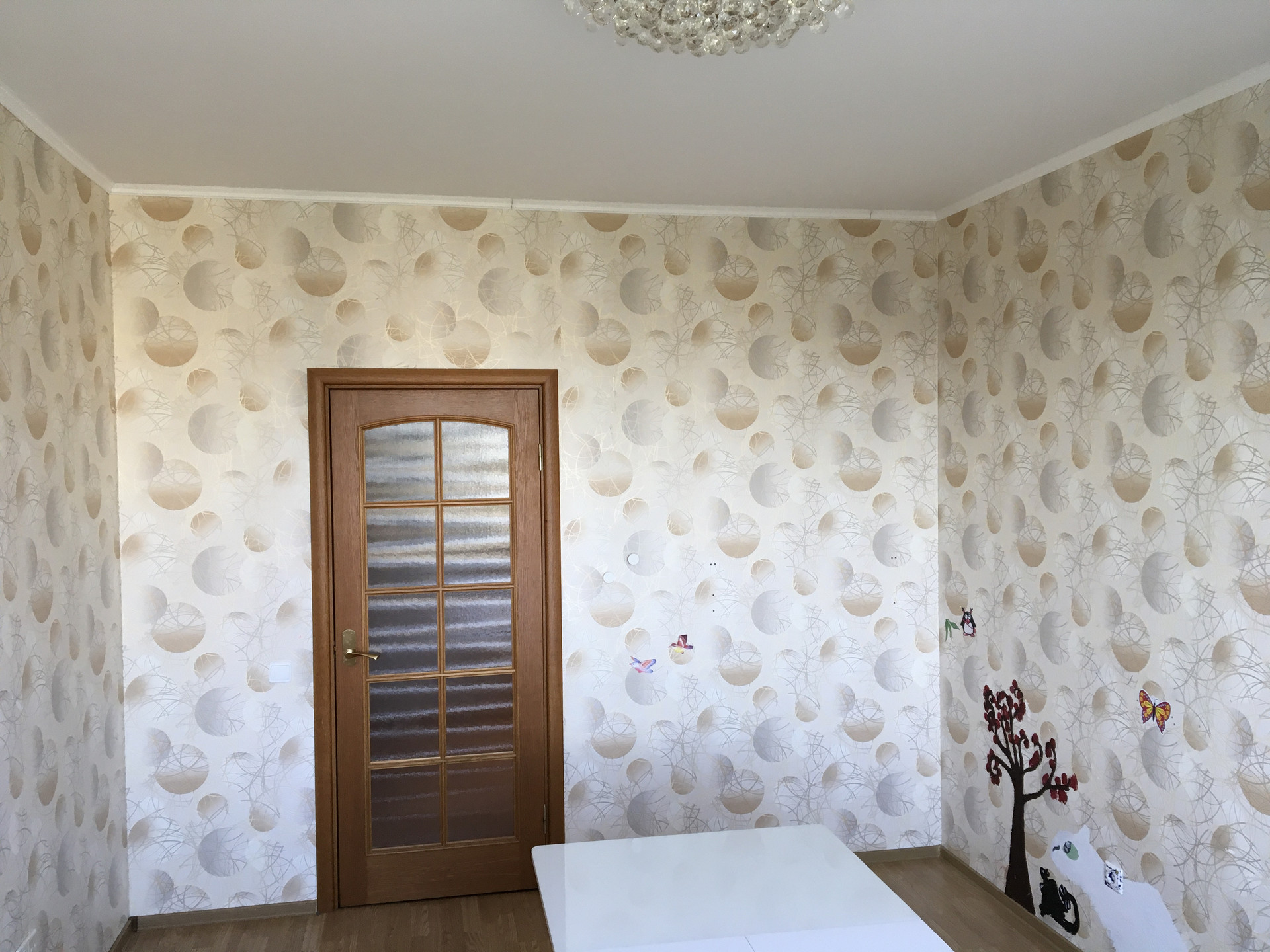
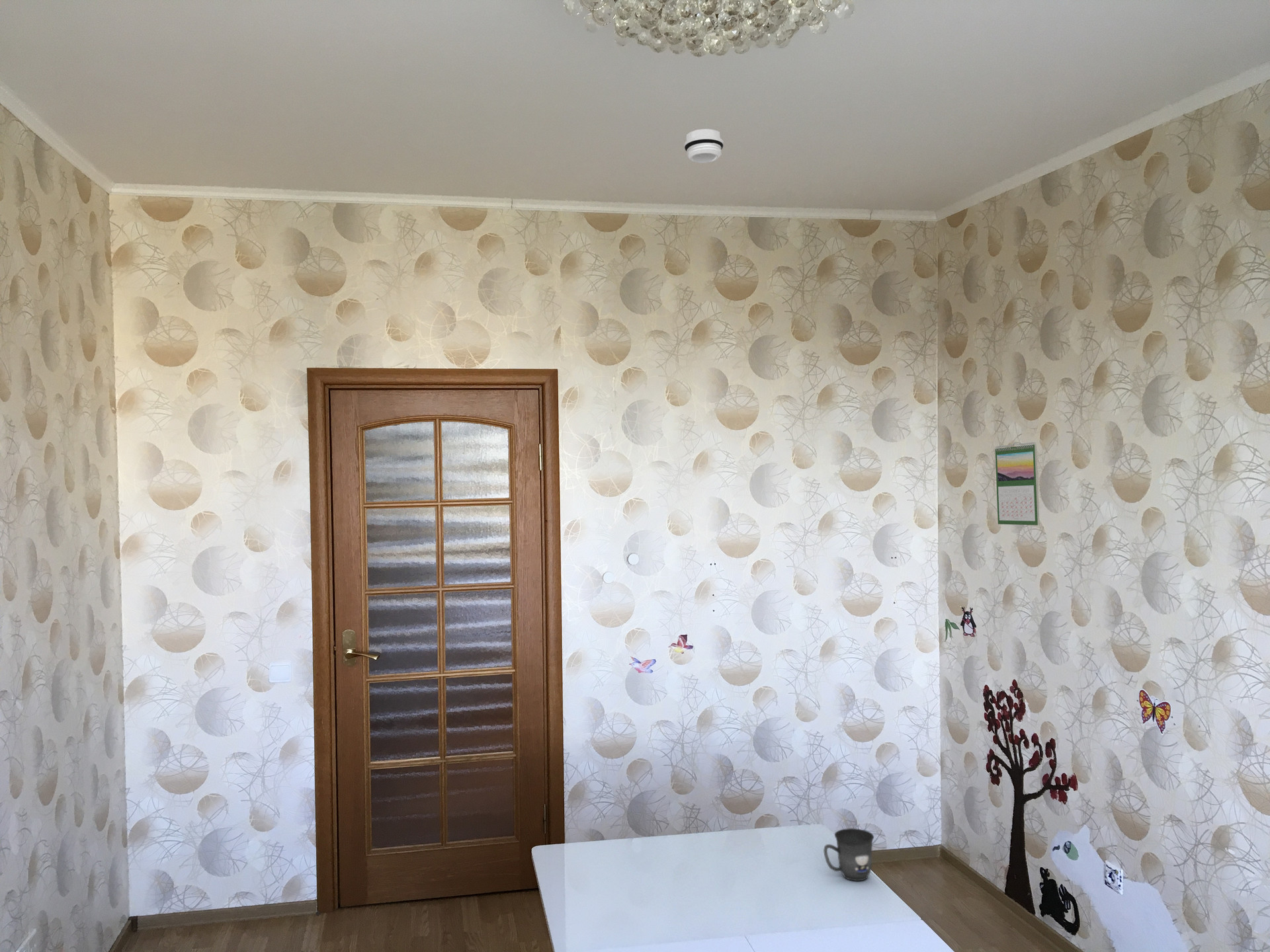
+ smoke detector (704, 146)
+ mug (848, 856)
+ calendar (1016, 483)
